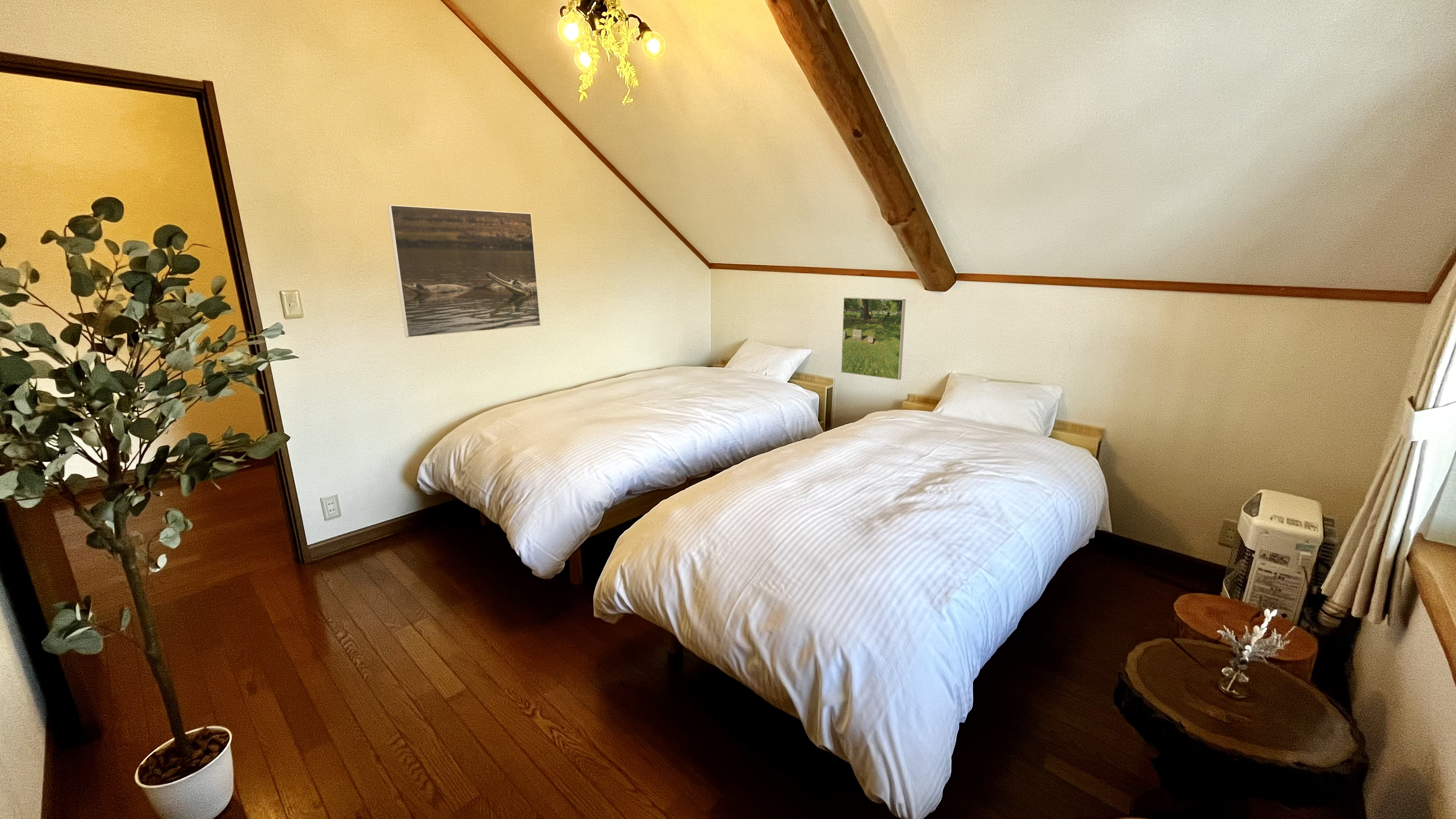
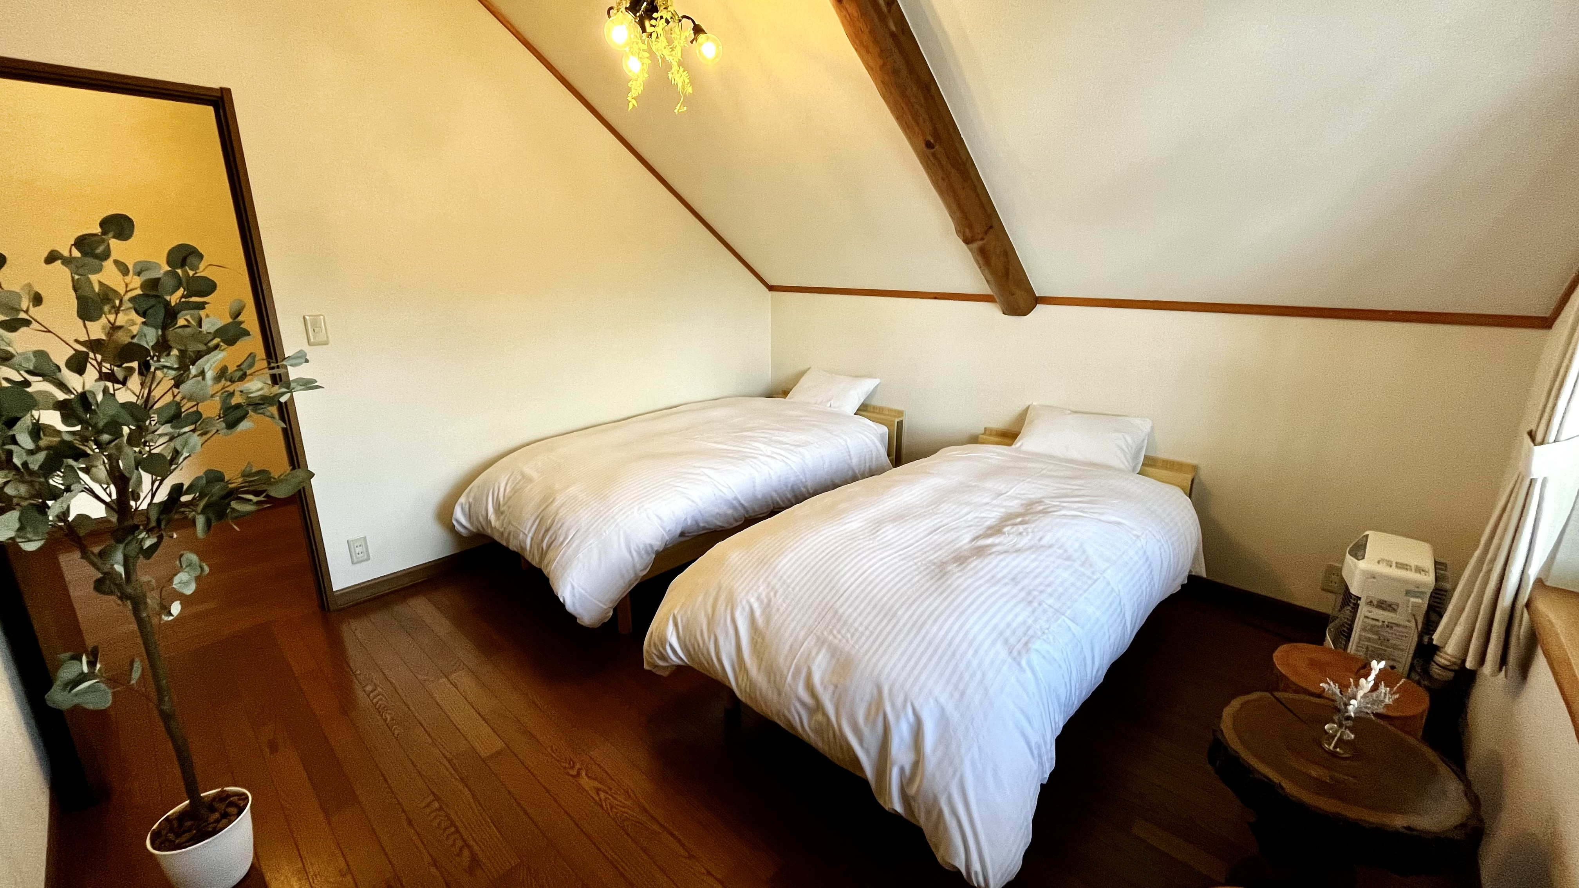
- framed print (872, 338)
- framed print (472, 272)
